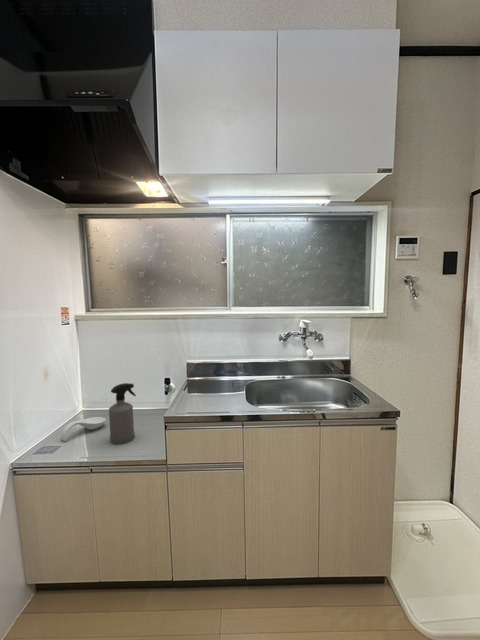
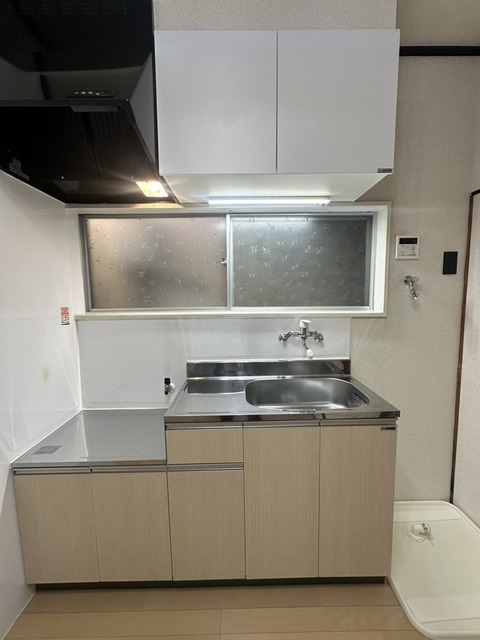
- spray bottle (123, 411)
- spoon rest (83, 425)
